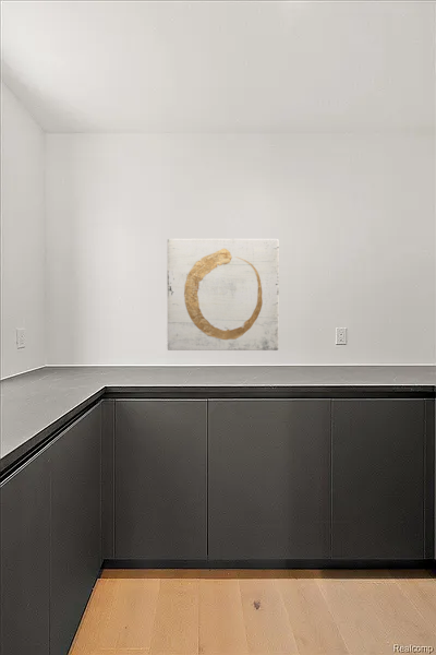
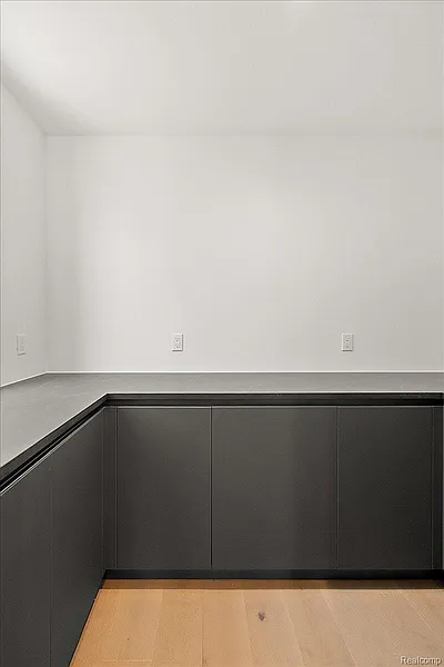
- wall art (222, 295)
